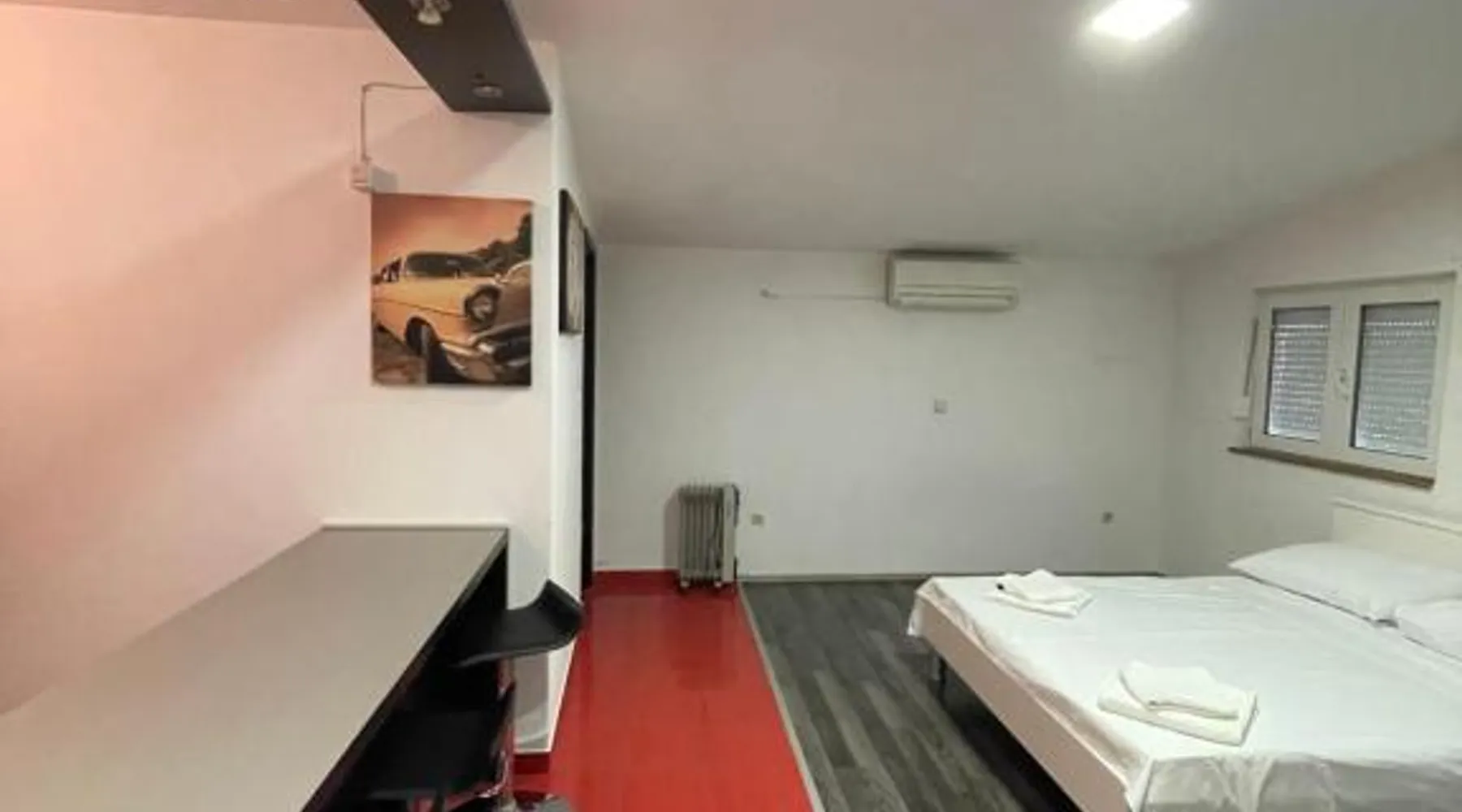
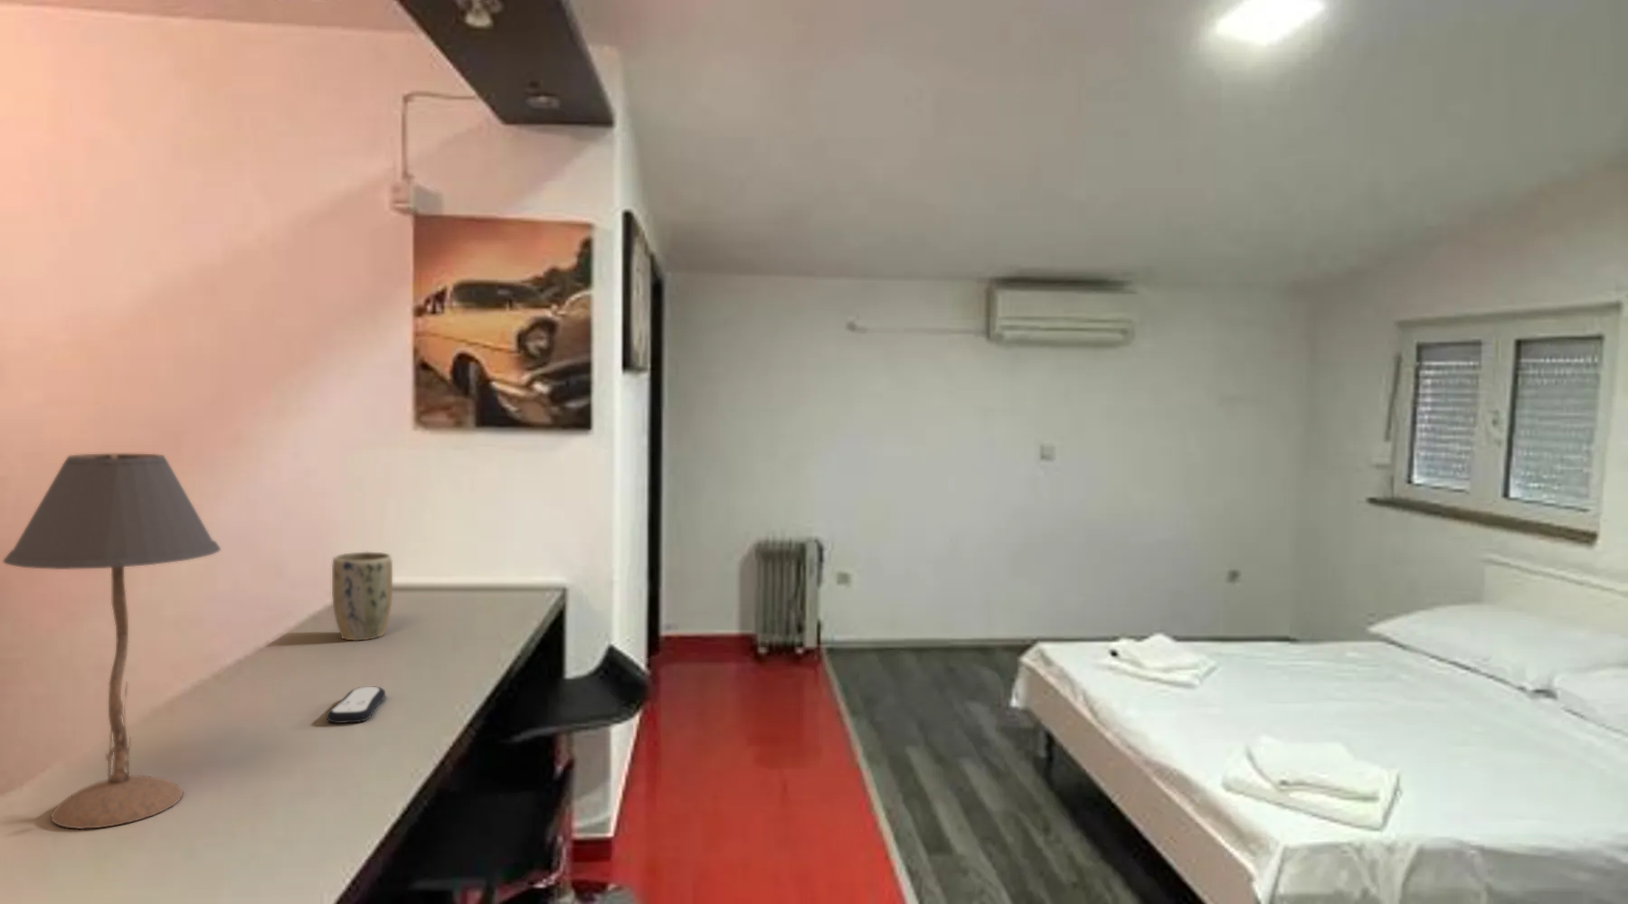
+ remote control (359, 704)
+ table lamp (118, 632)
+ plant pot (362, 596)
